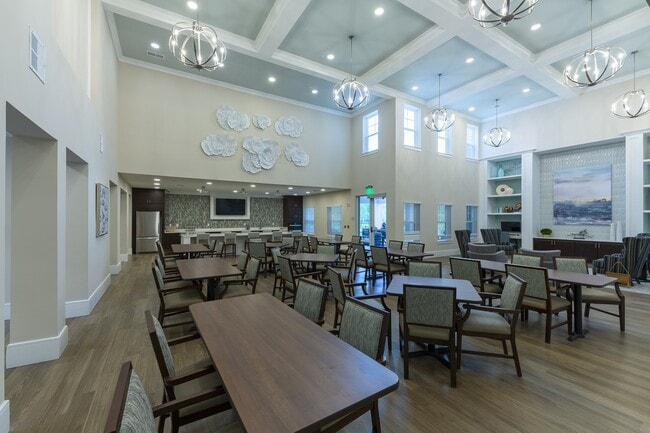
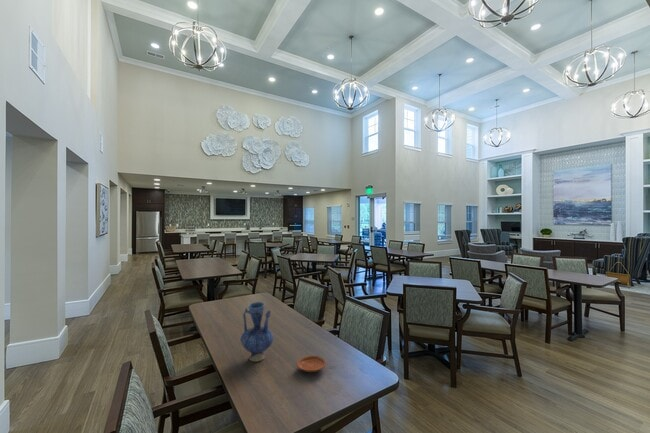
+ vase (257, 330)
+ plate (311, 365)
